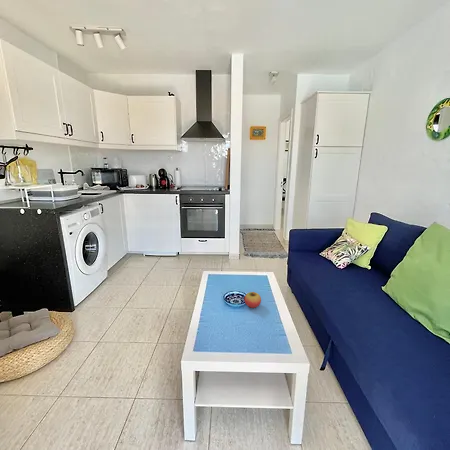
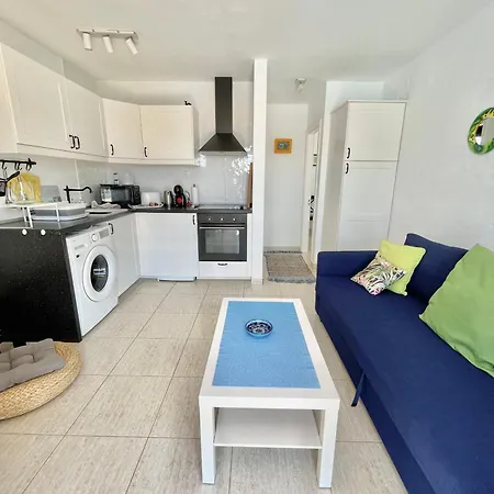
- fruit (252, 298)
